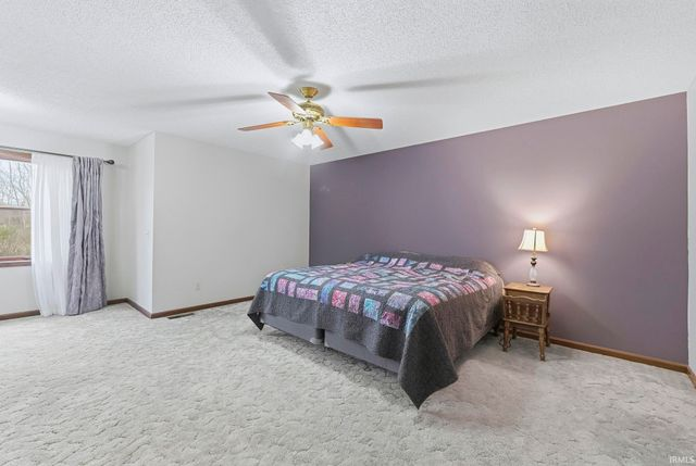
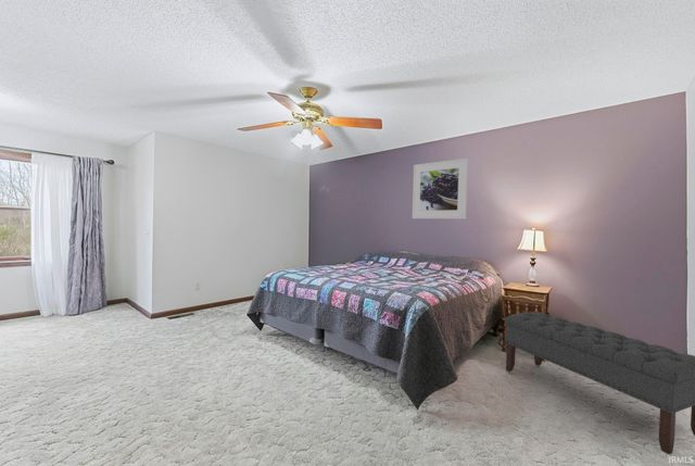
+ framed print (438, 190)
+ bench (587, 365)
